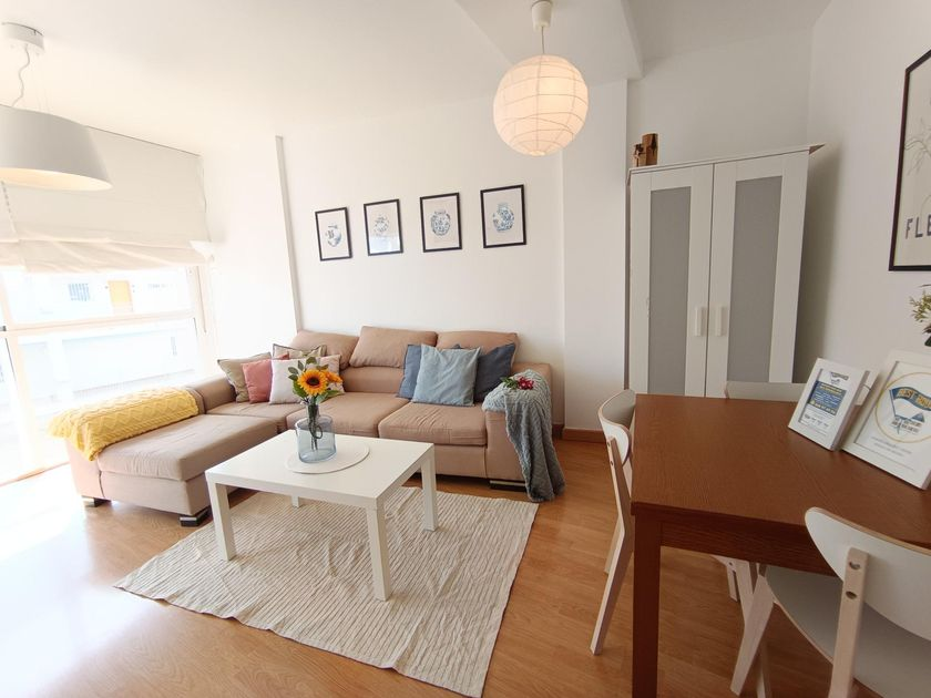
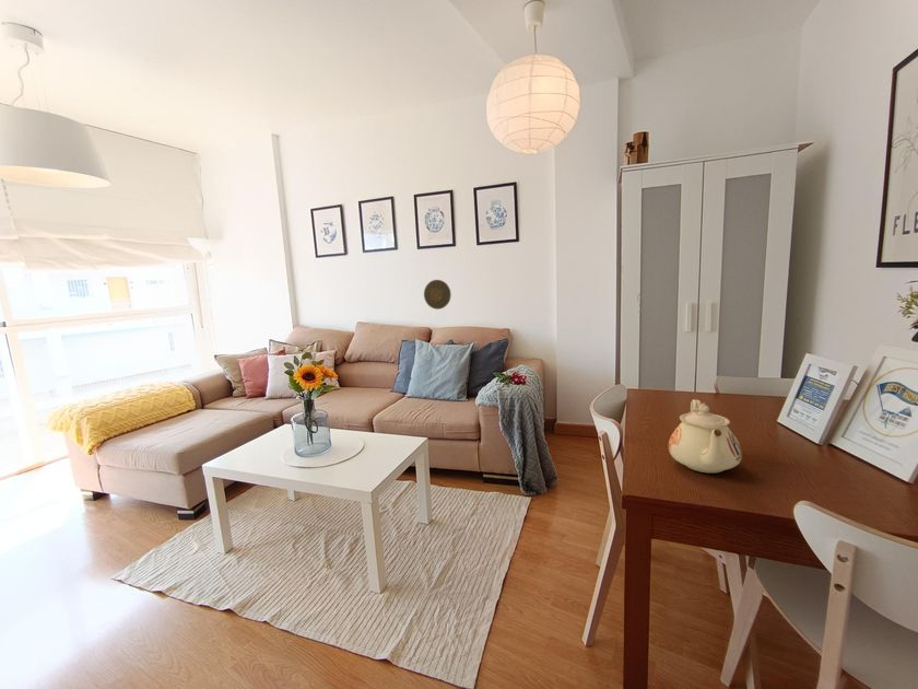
+ decorative plate (436, 294)
+ teapot (704, 434)
